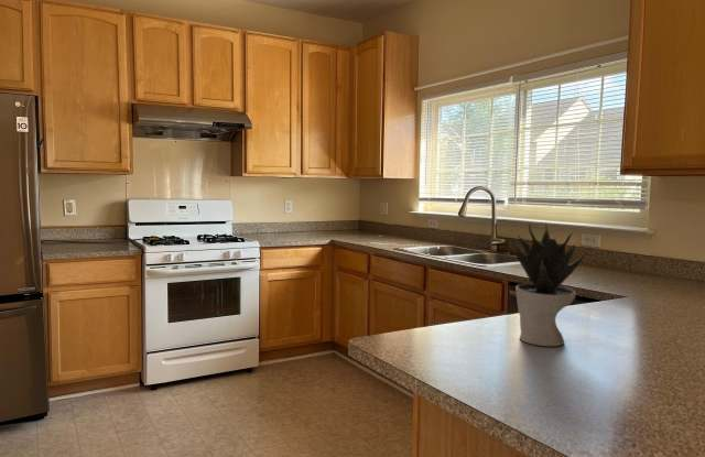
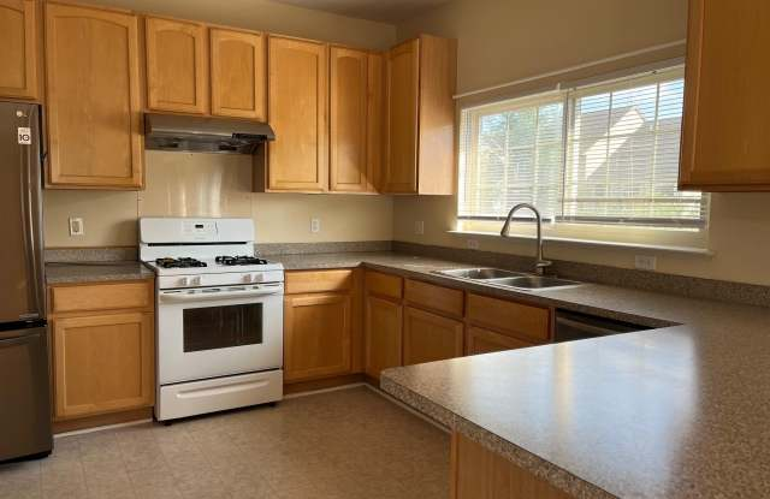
- potted plant (544, 281)
